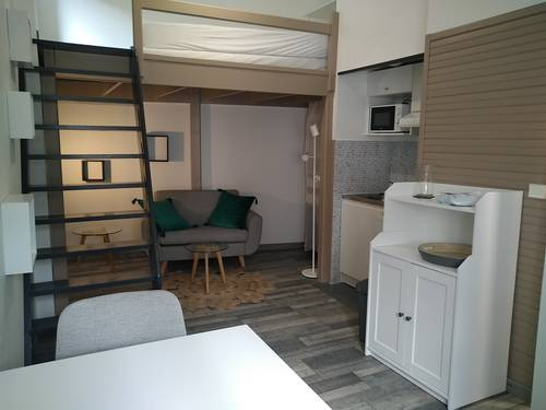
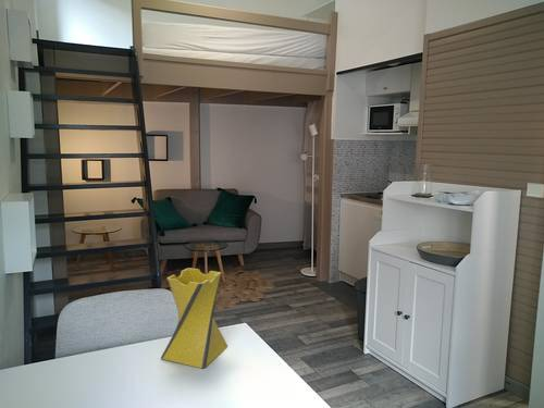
+ vase (195, 313)
